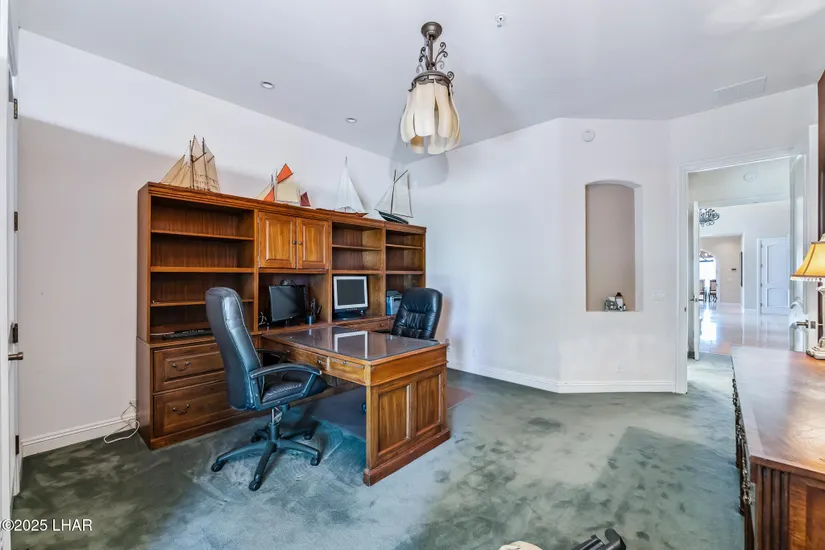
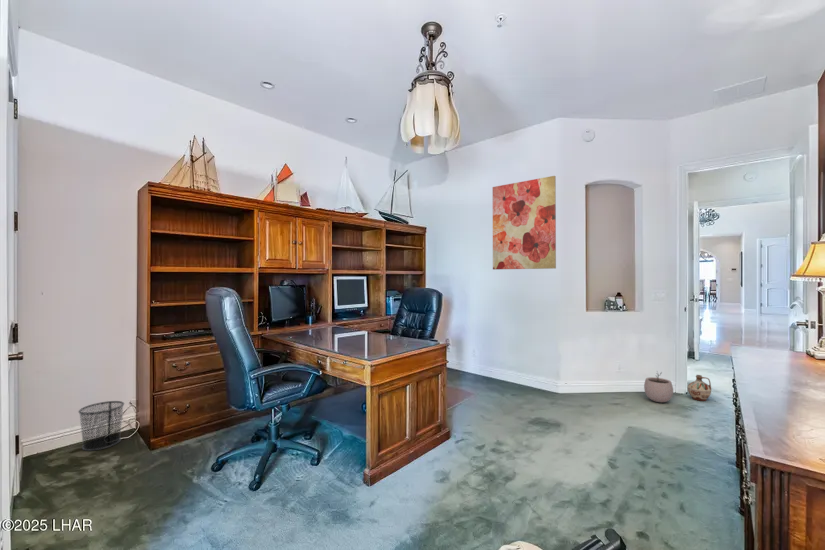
+ waste bin (102, 425)
+ ceramic jug (699, 387)
+ plant pot (658, 386)
+ wall art (522, 225)
